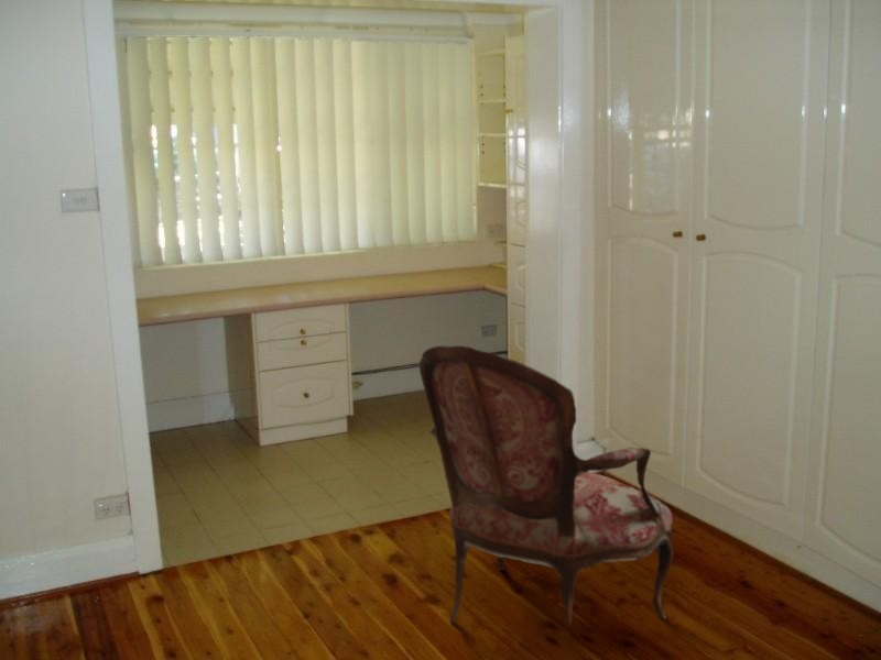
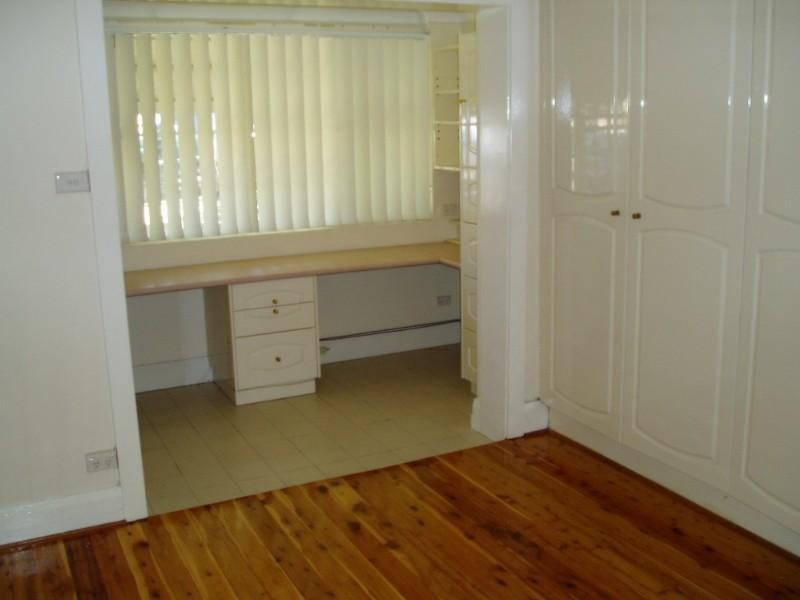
- armchair (535, 473)
